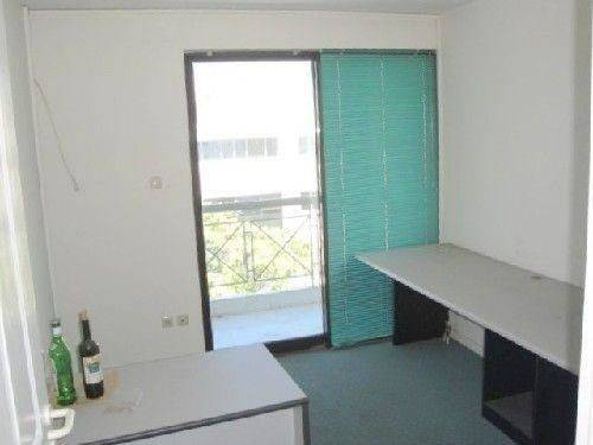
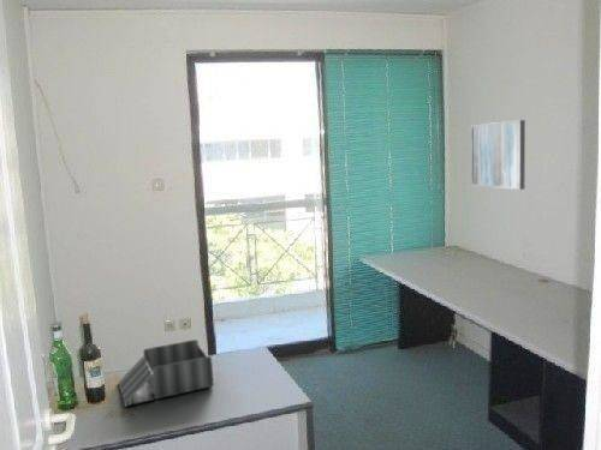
+ wall art (495, 155)
+ desk organizer (163, 370)
